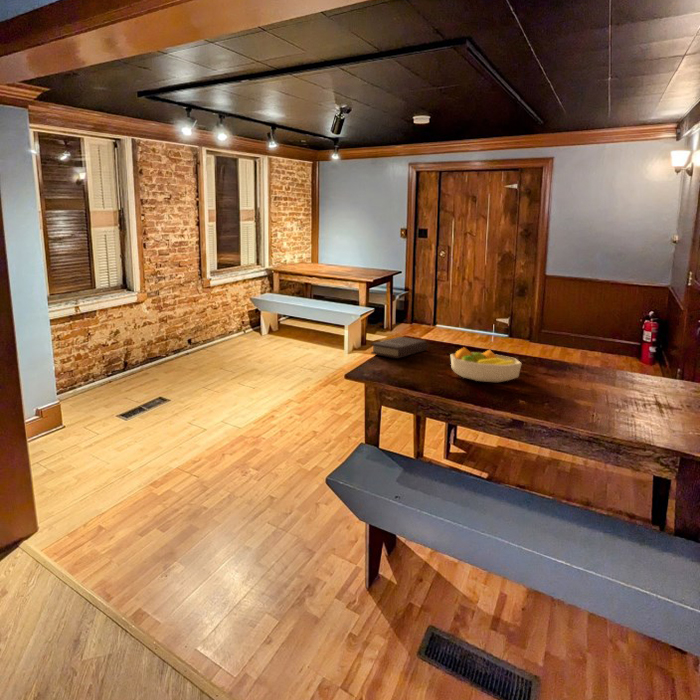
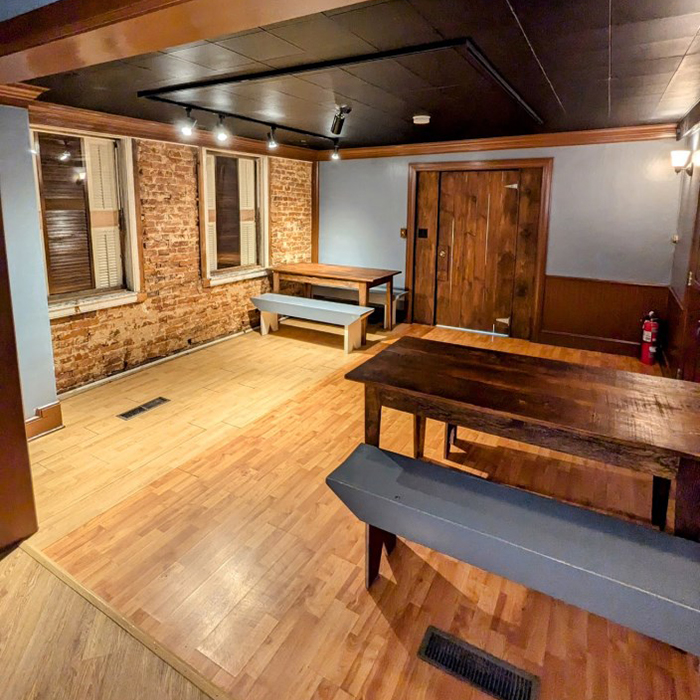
- fruit bowl (484, 363)
- book (399, 347)
